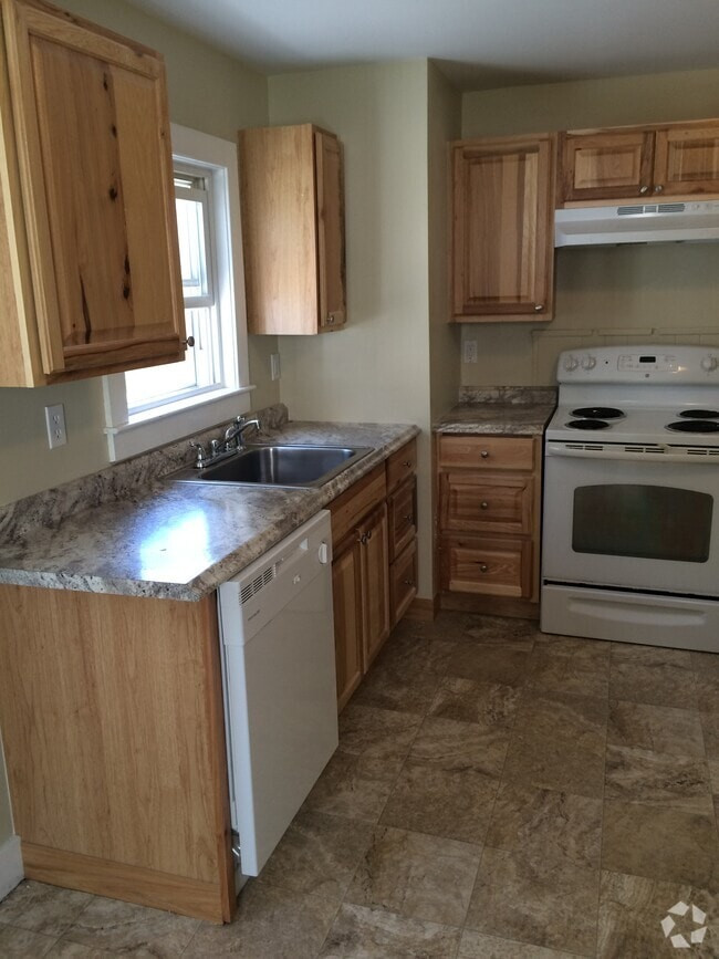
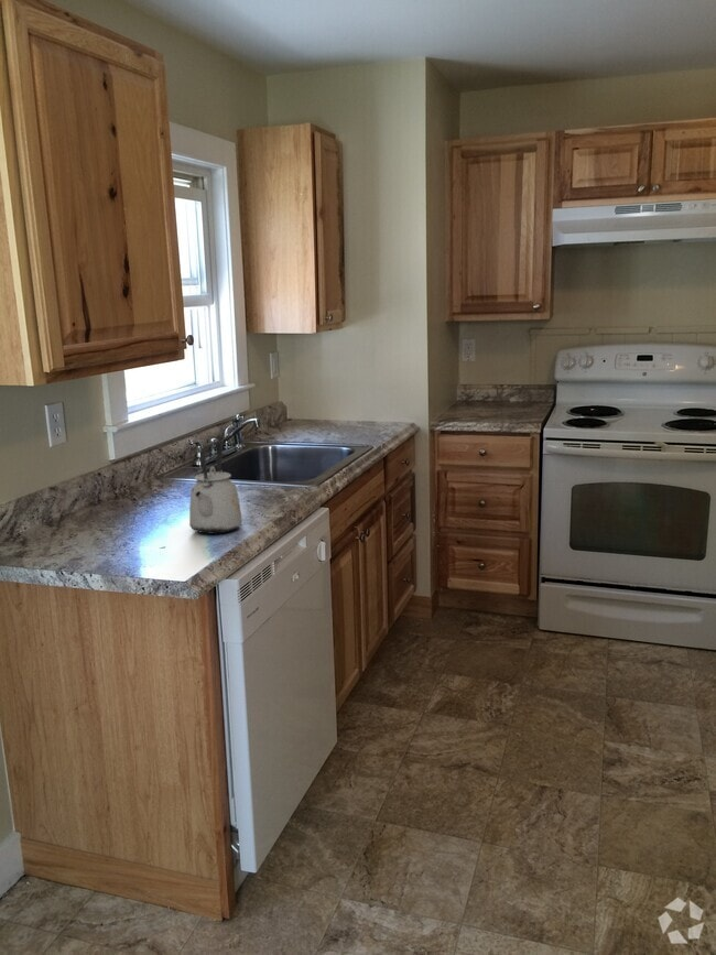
+ kettle (209, 489)
